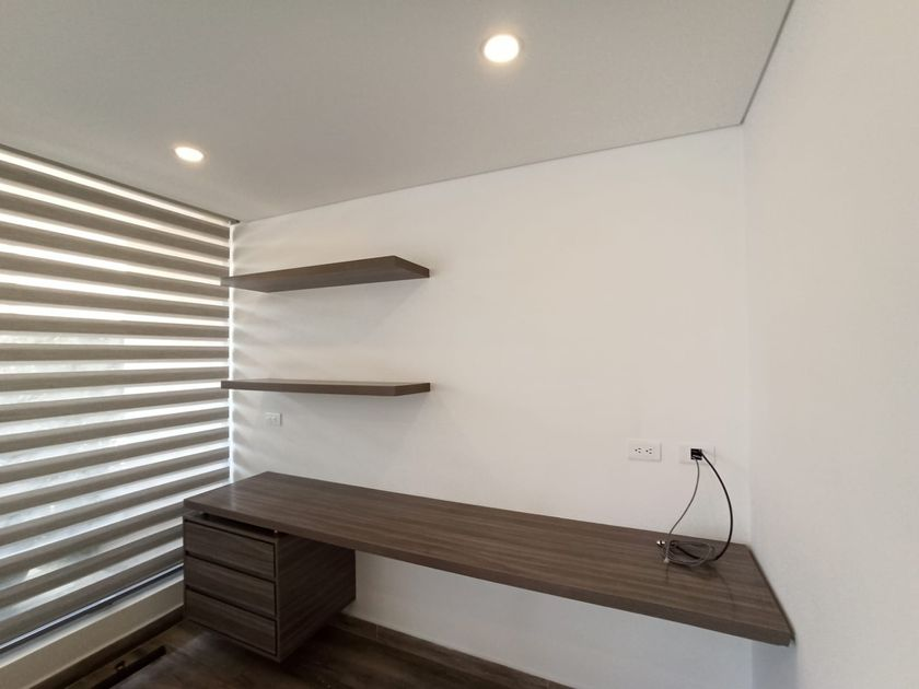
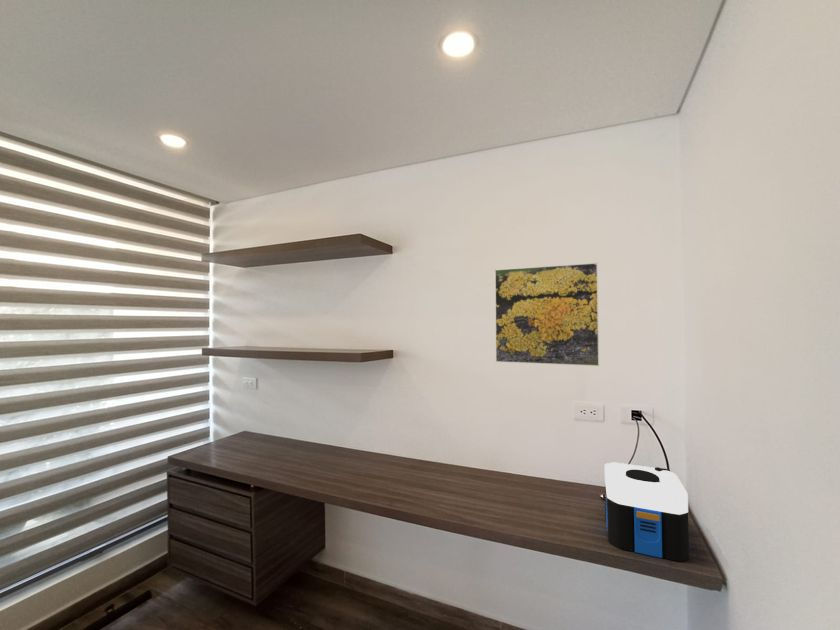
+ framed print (544, 315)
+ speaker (642, 504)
